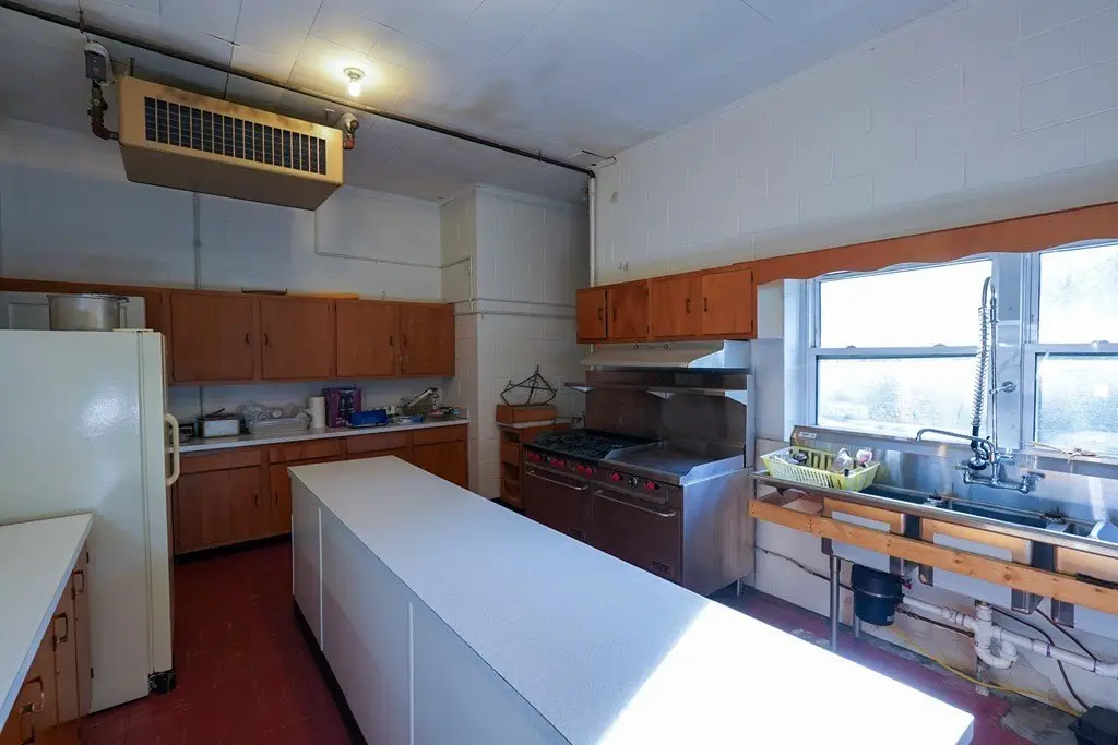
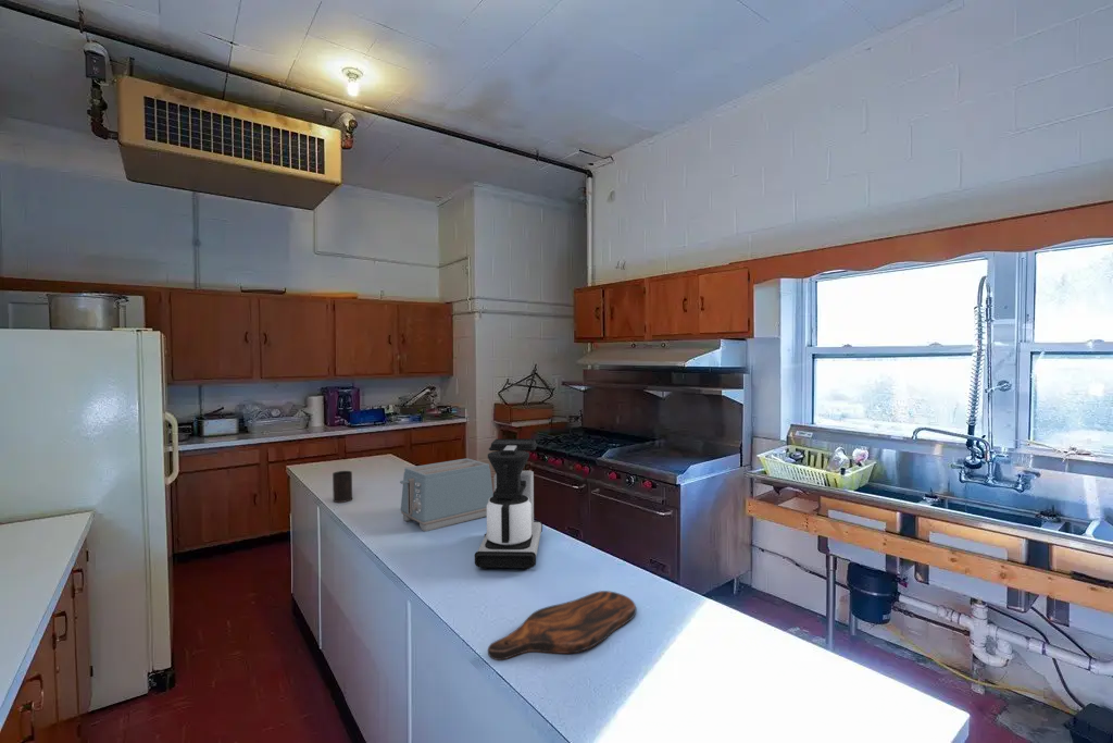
+ toaster (443, 493)
+ cutting board (568, 626)
+ cup (342, 486)
+ coffee maker (511, 498)
